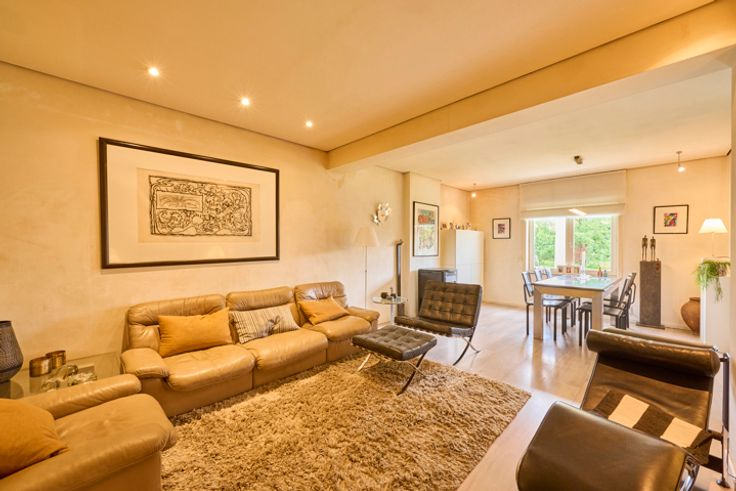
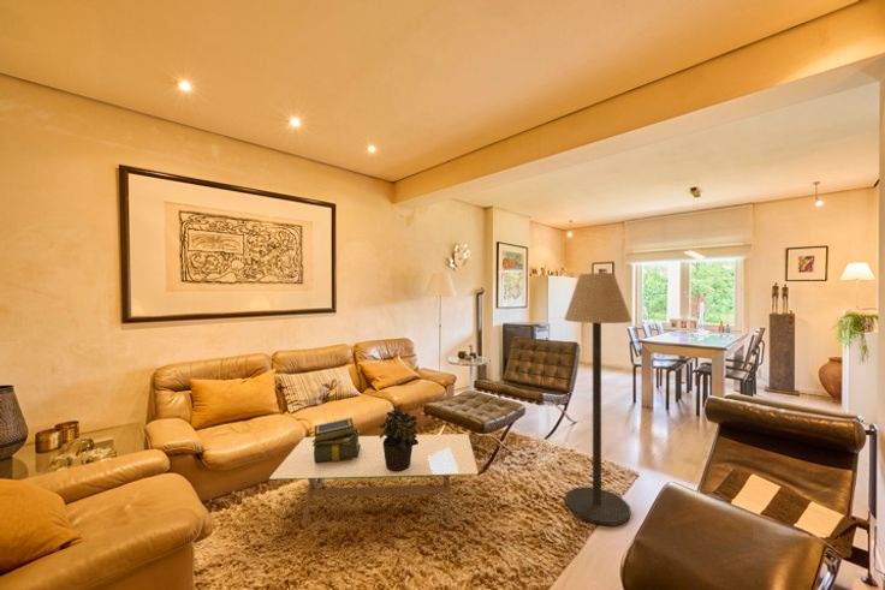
+ coffee table (381, 477)
+ potted plant (399, 435)
+ floor lamp (596, 391)
+ stack of books (335, 439)
